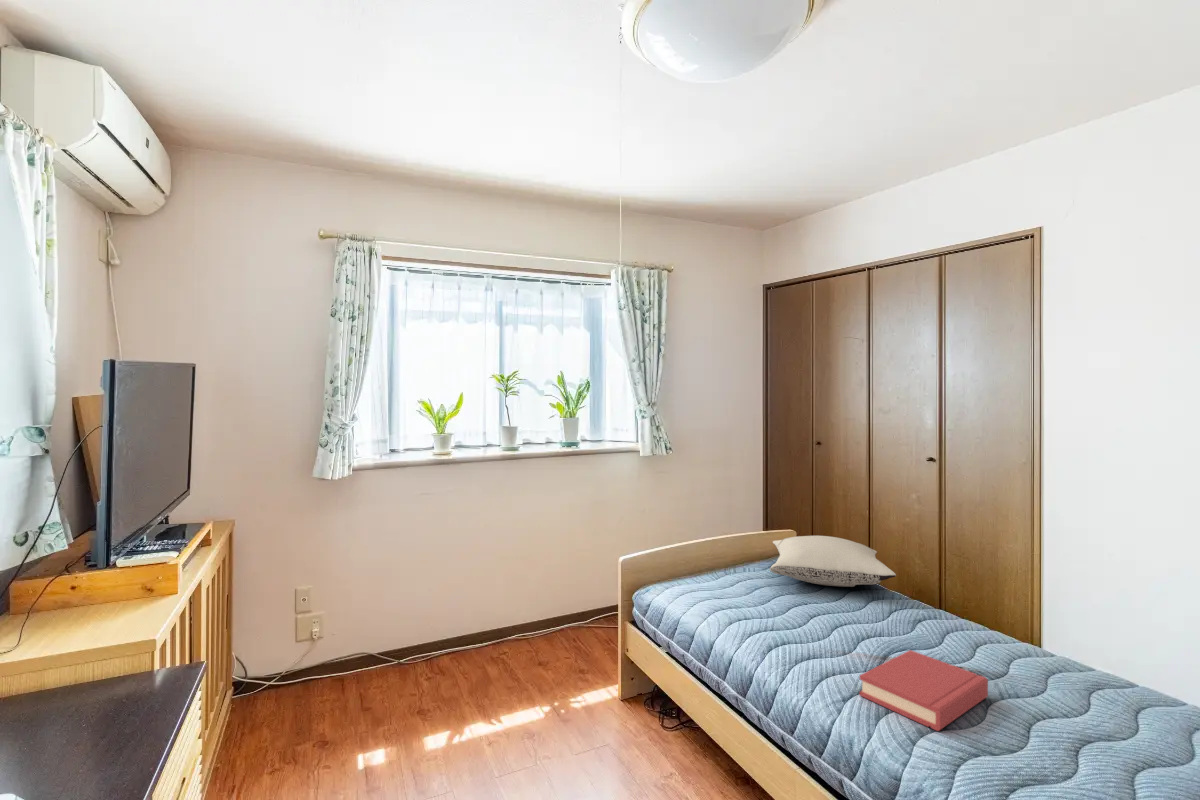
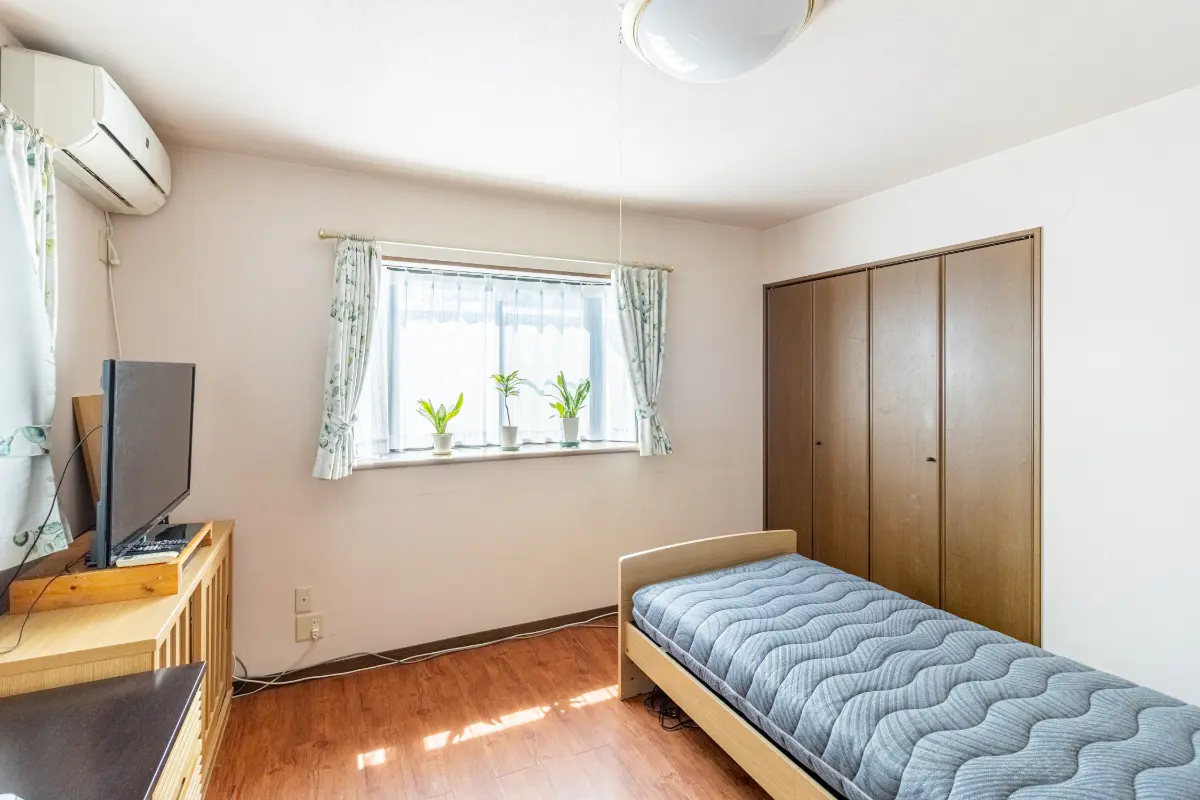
- pillow (826, 558)
- hardback book (923, 686)
